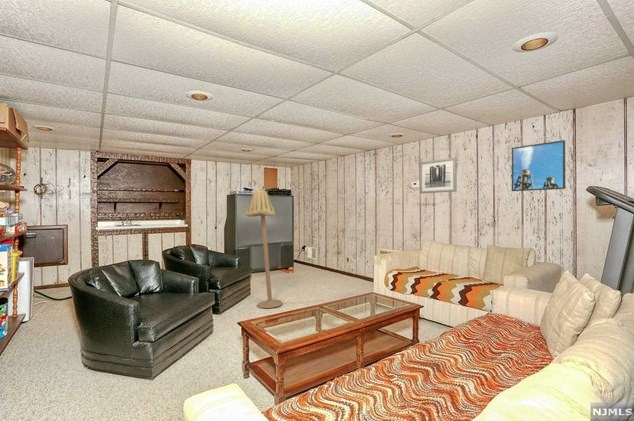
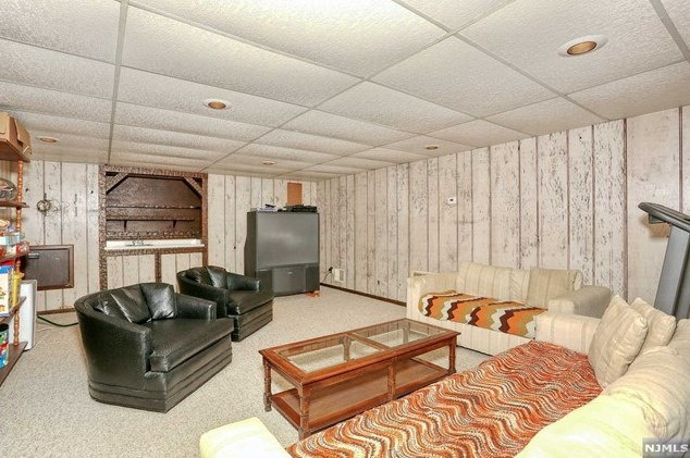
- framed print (536, 167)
- floor lamp (263, 246)
- wall art (437, 176)
